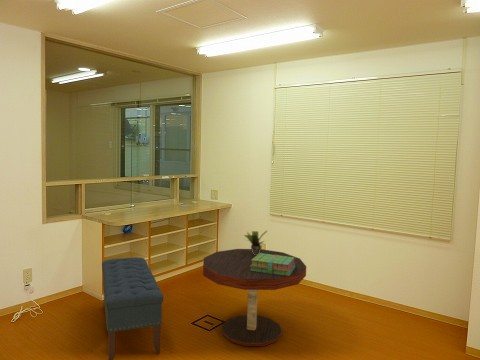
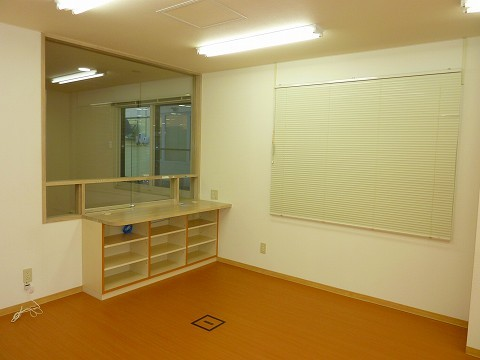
- potted plant (256, 242)
- coffee table (252, 296)
- stack of books (273, 263)
- bench (128, 300)
